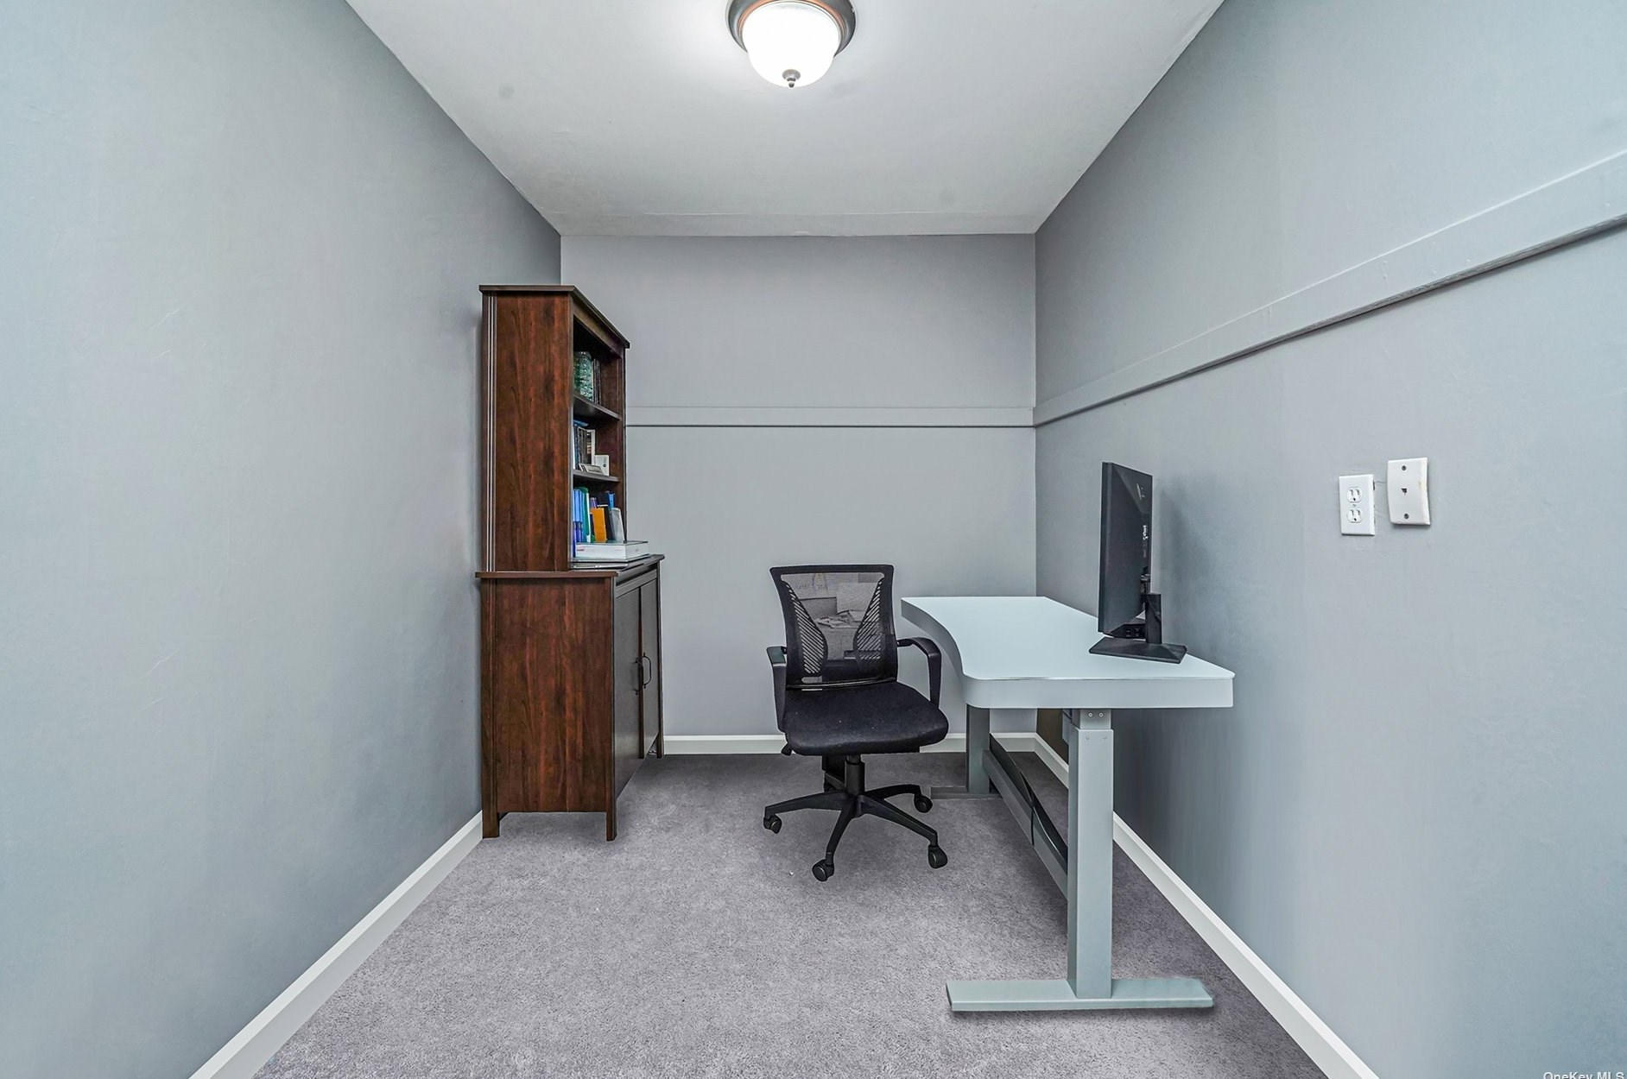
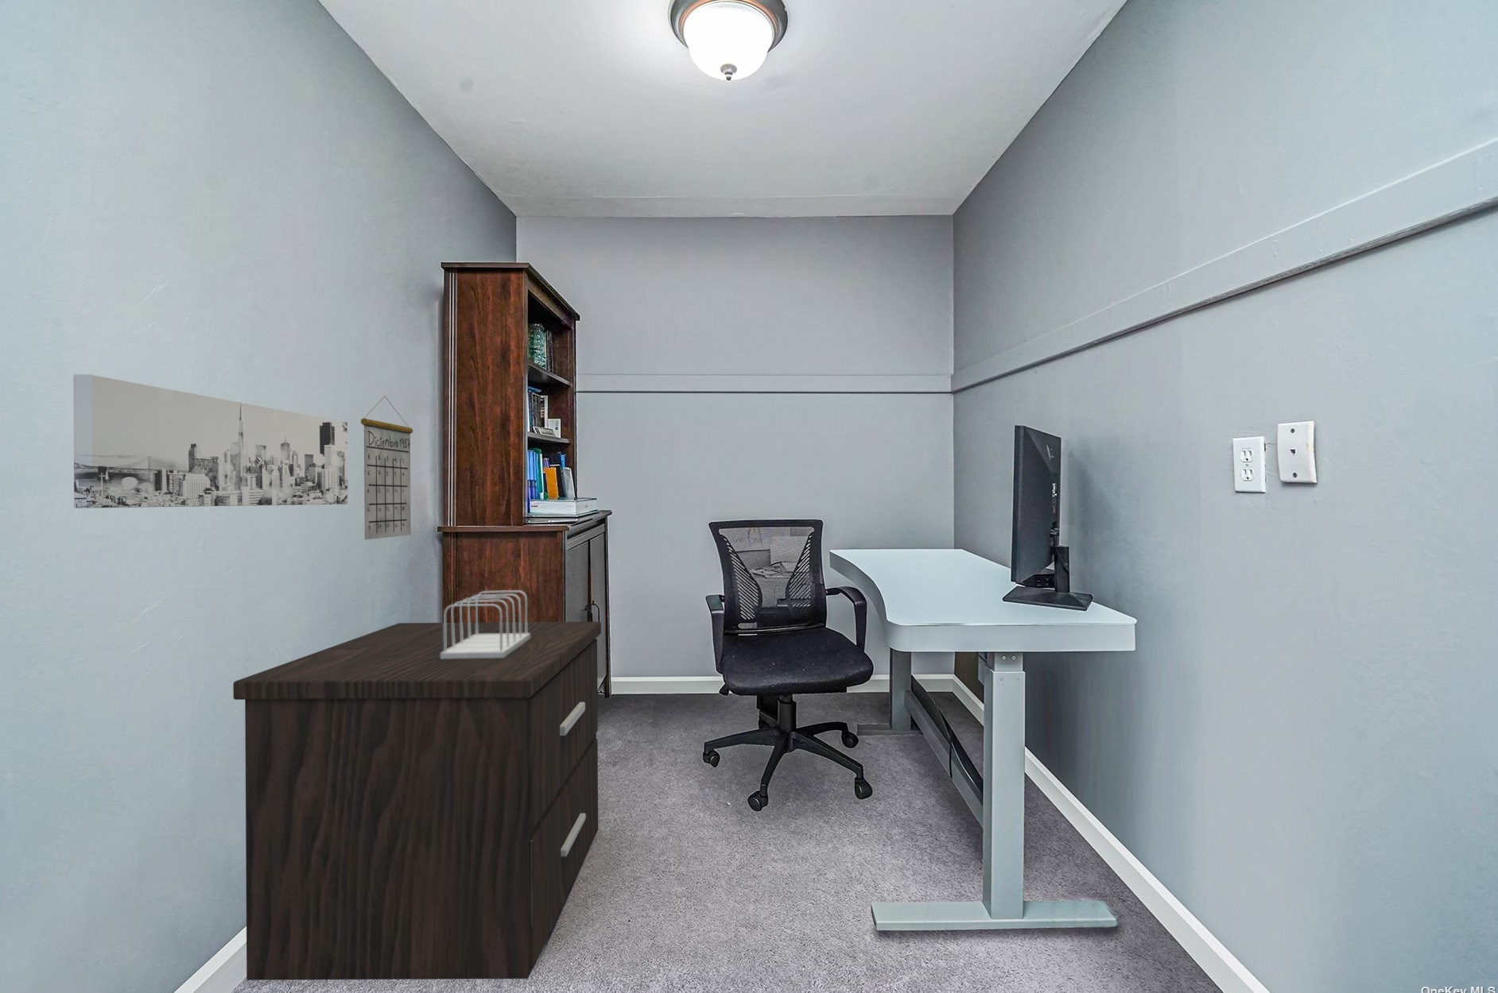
+ nightstand (454, 768)
+ wall art (243, 454)
+ file sorter (477, 622)
+ calendar (388, 467)
